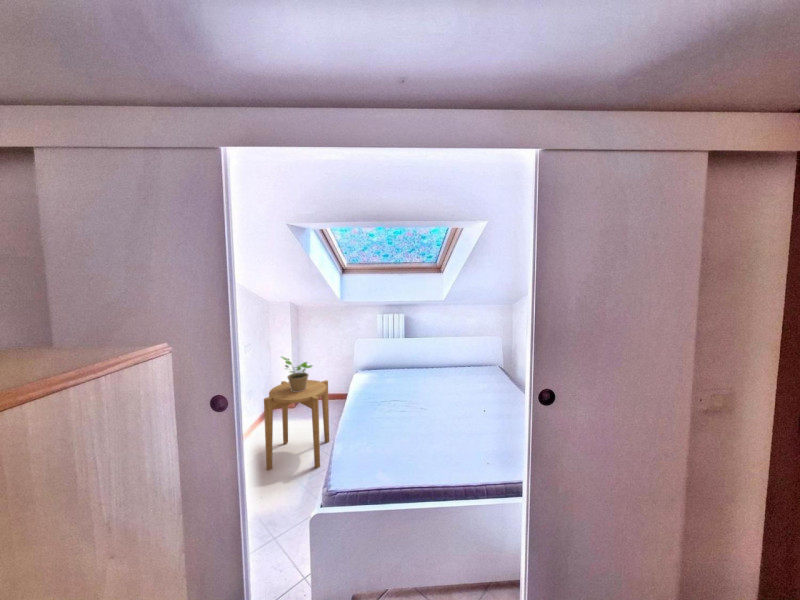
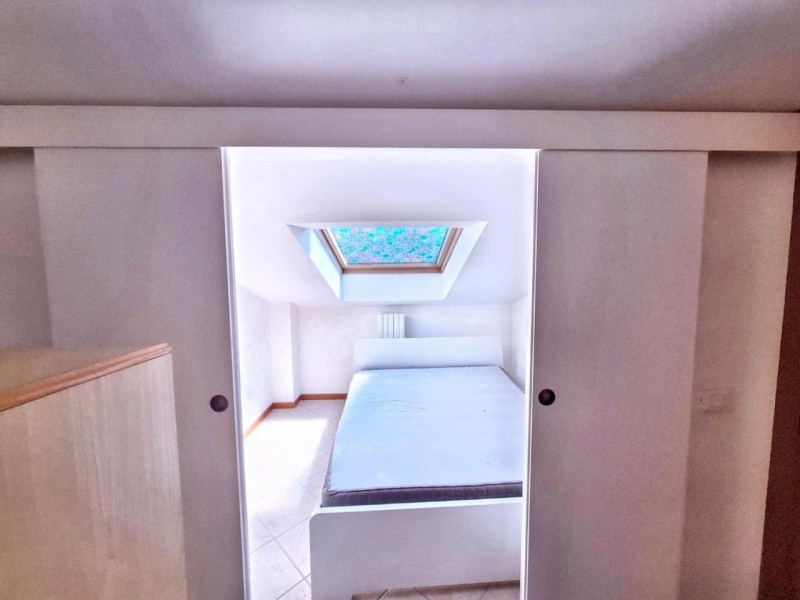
- side table (287, 421)
- potted plant (297, 373)
